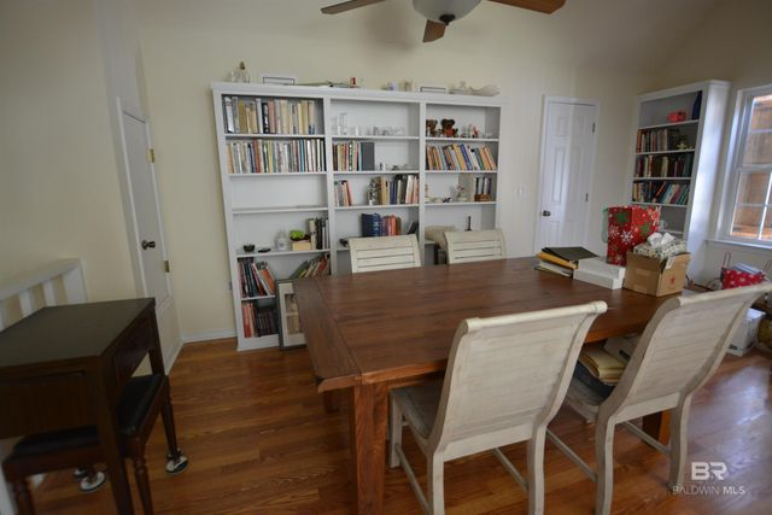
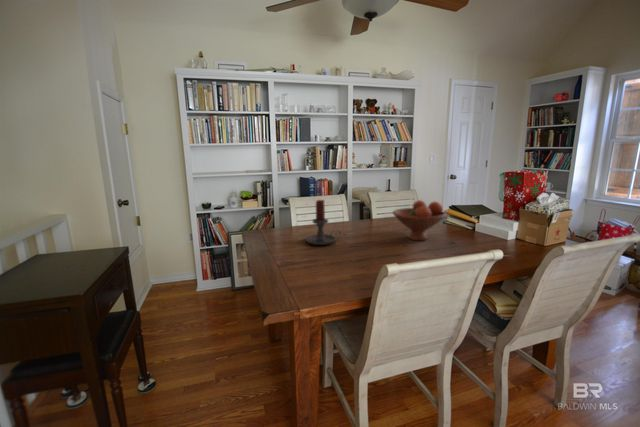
+ candle holder (324, 220)
+ fruit bowl (418, 220)
